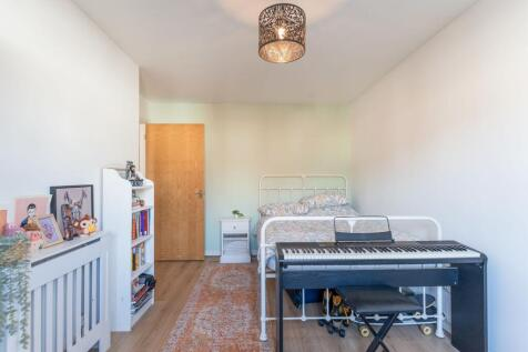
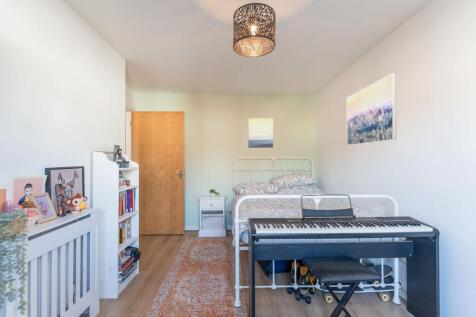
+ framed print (367, 115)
+ wall art (260, 133)
